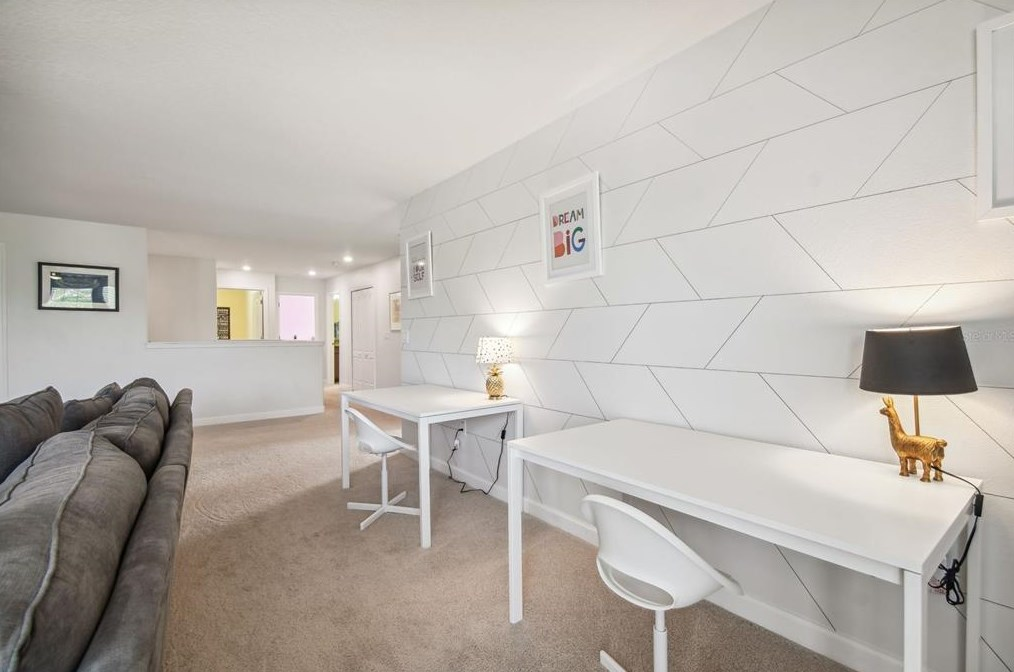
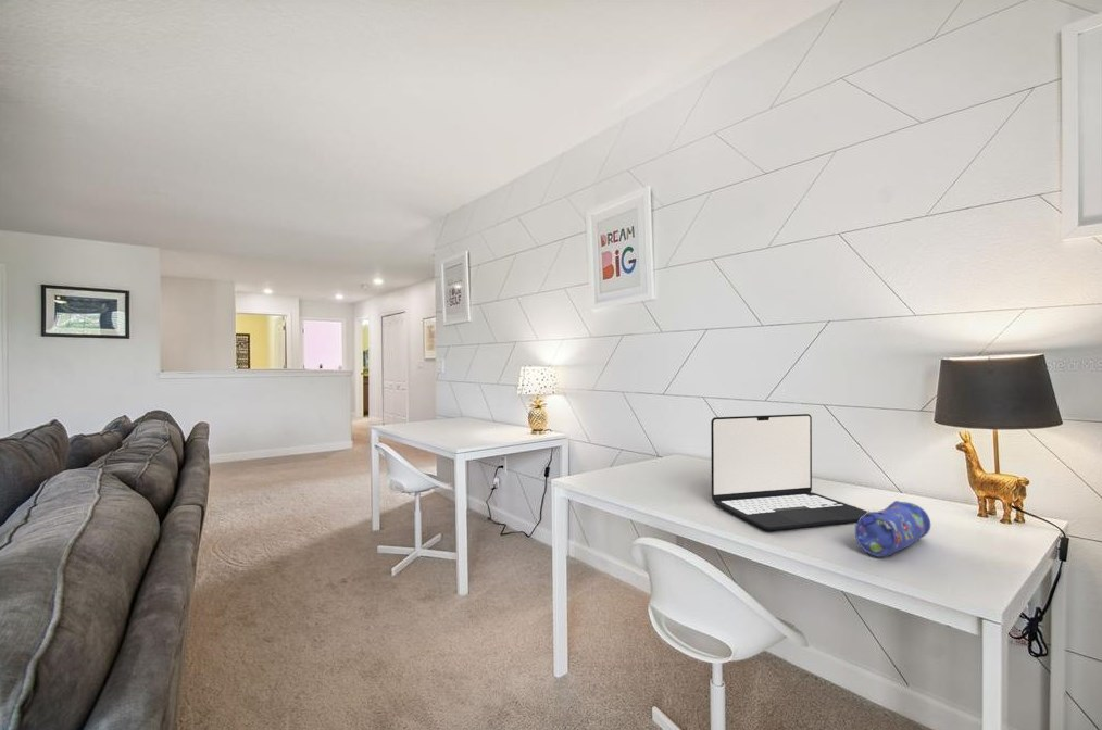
+ pencil case (892, 526)
+ laptop (791, 465)
